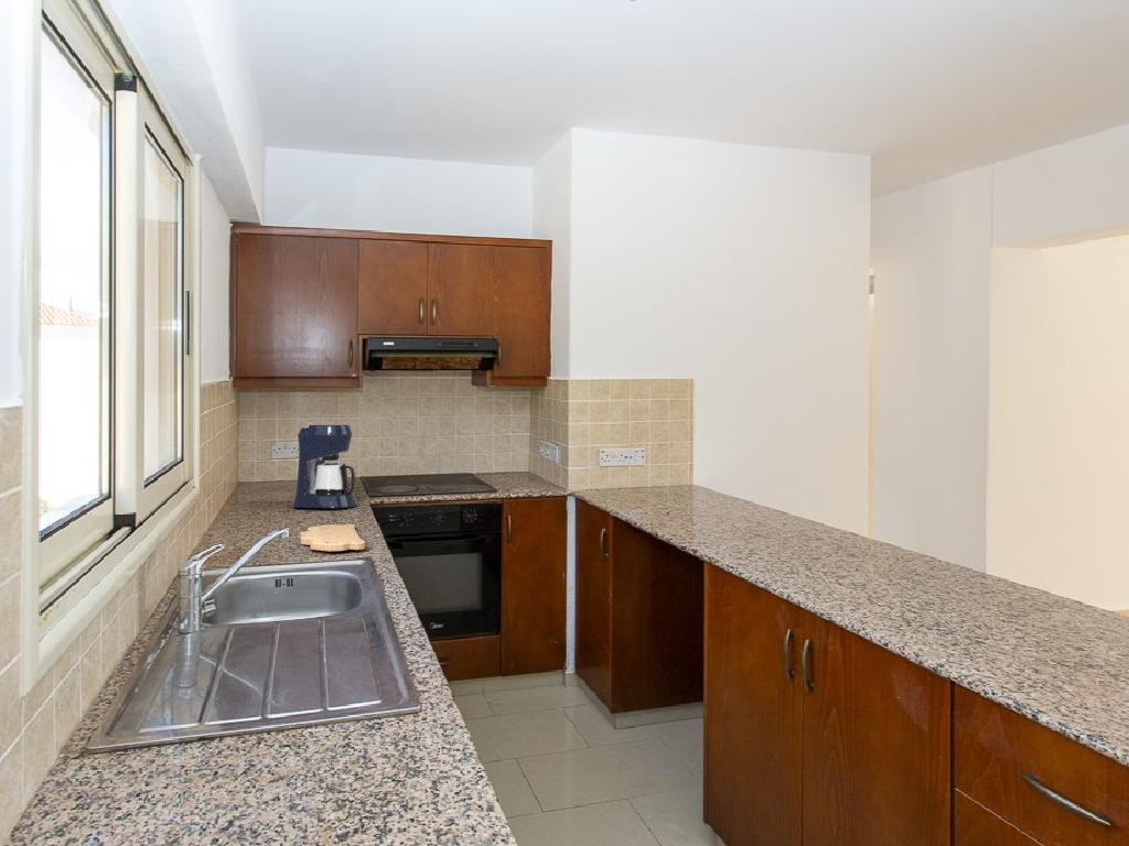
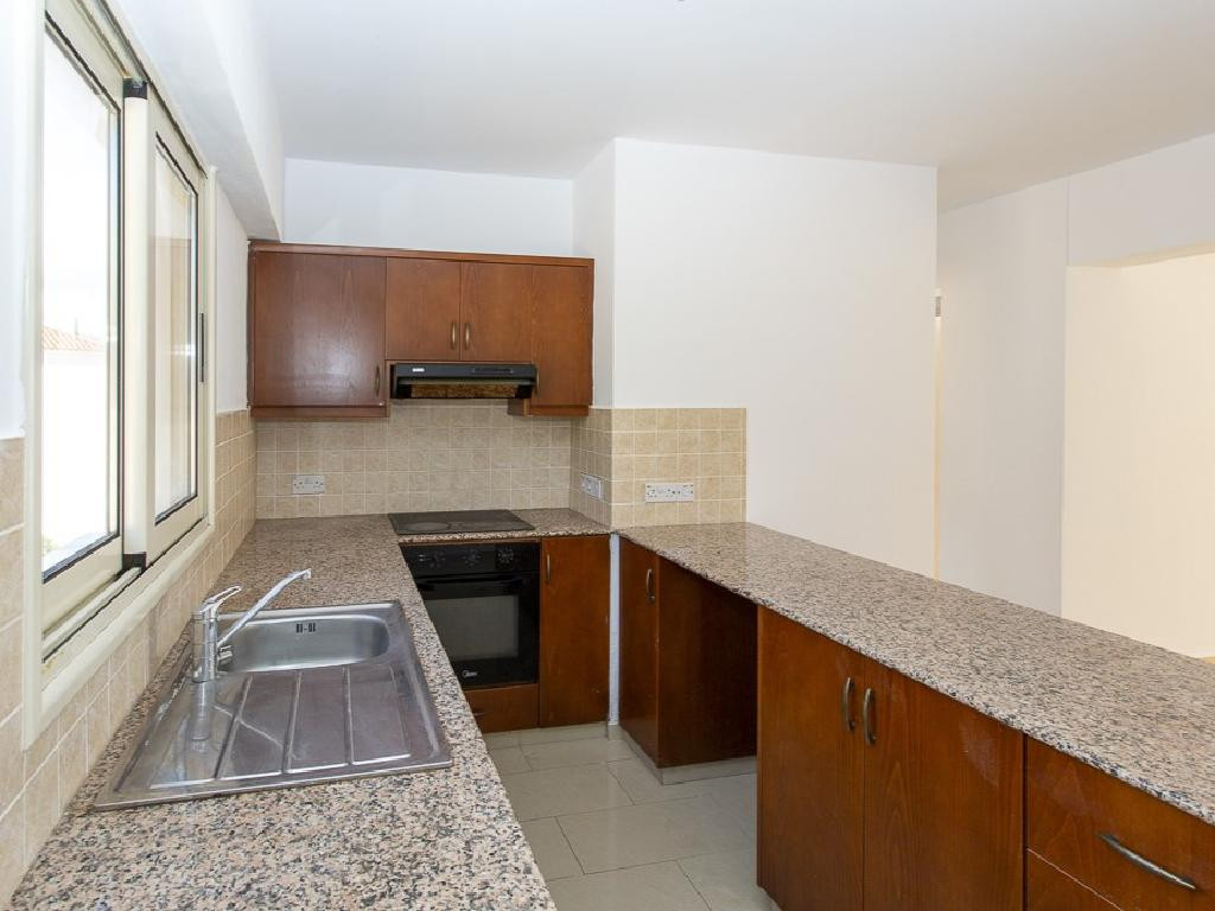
- coffee maker (325, 465)
- cutting board (330, 536)
